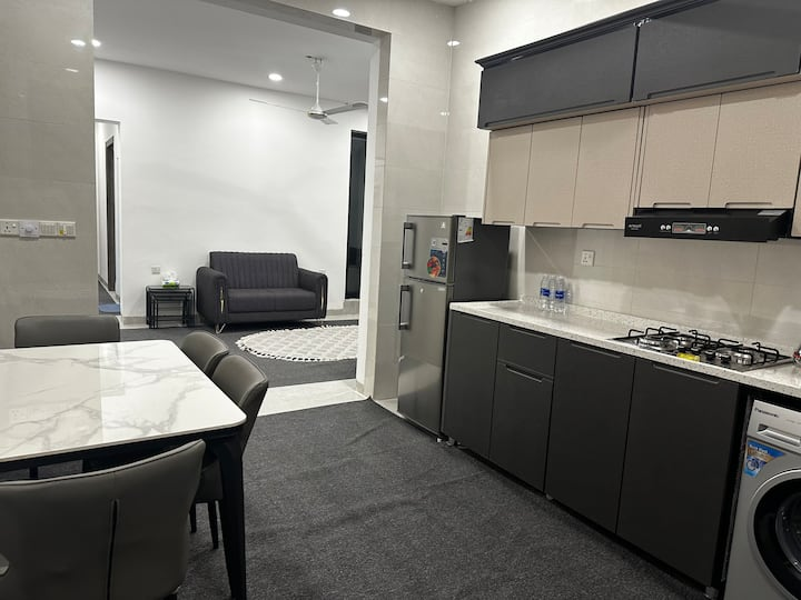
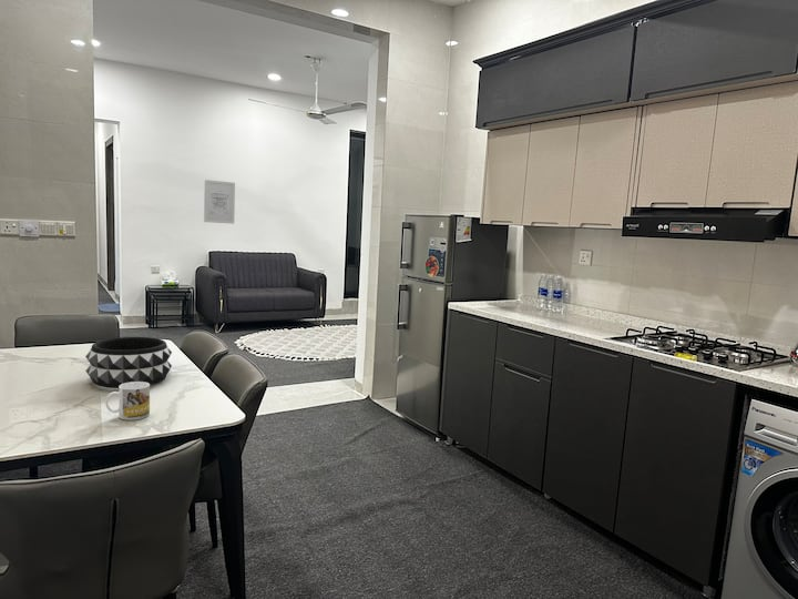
+ decorative bowl (130, 361)
+ wall art (219, 202)
+ mug (127, 400)
